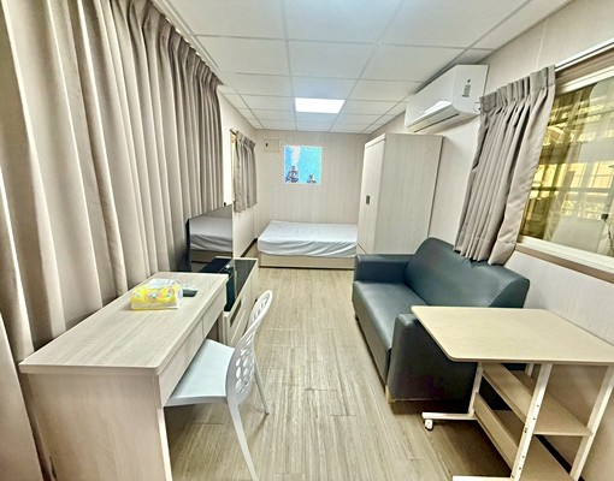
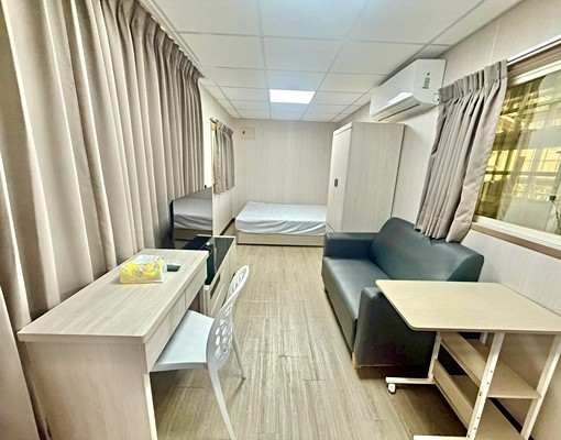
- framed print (302, 165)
